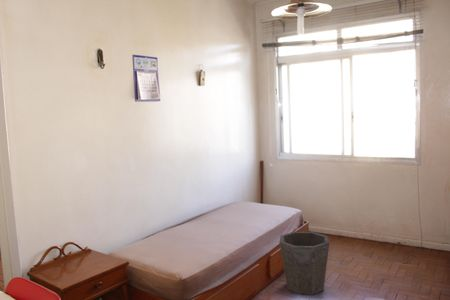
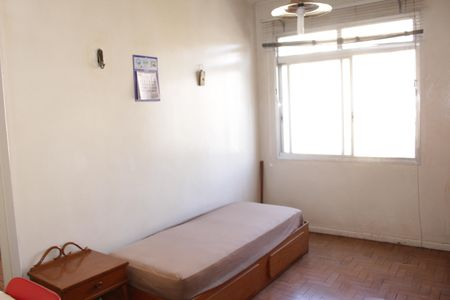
- waste bin (304, 262)
